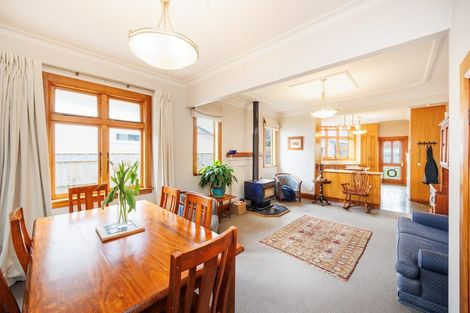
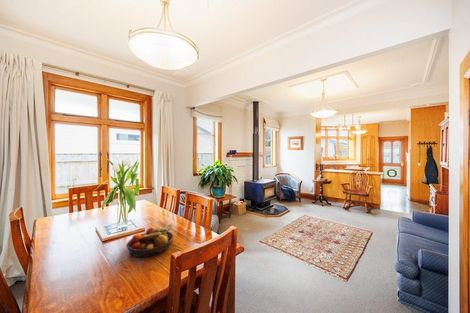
+ fruit bowl (151, 237)
